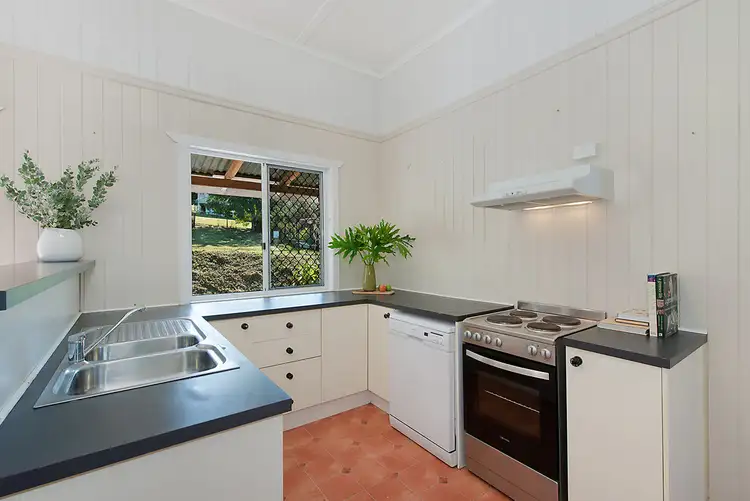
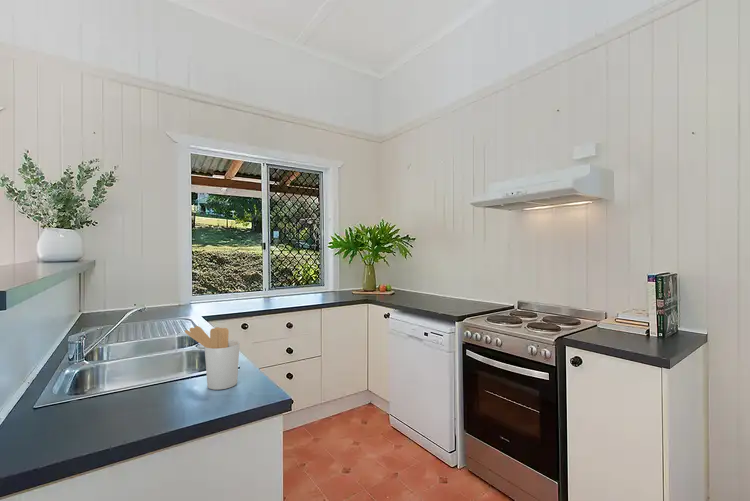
+ utensil holder (213, 354)
